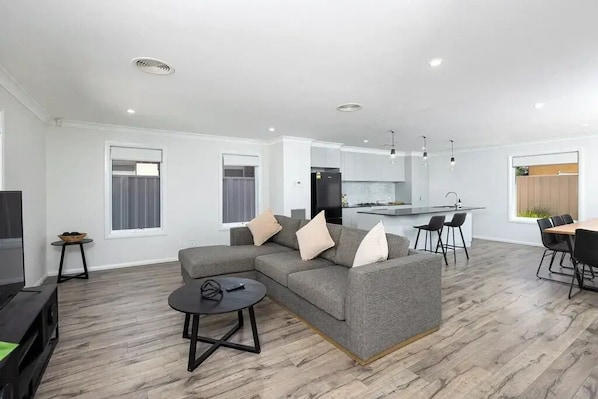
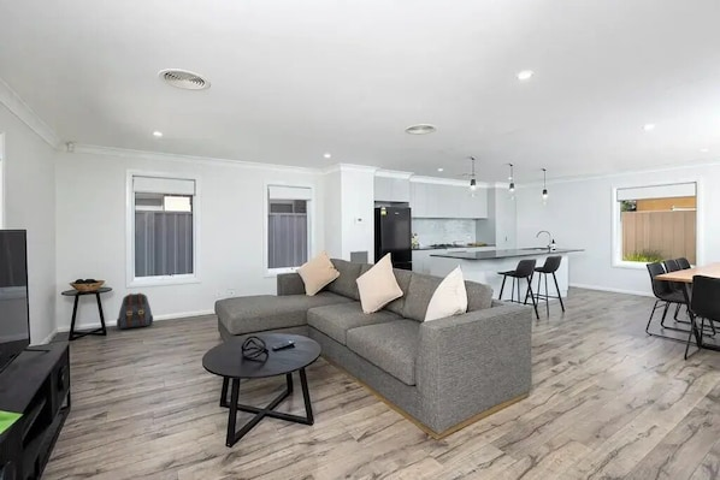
+ backpack (135, 309)
